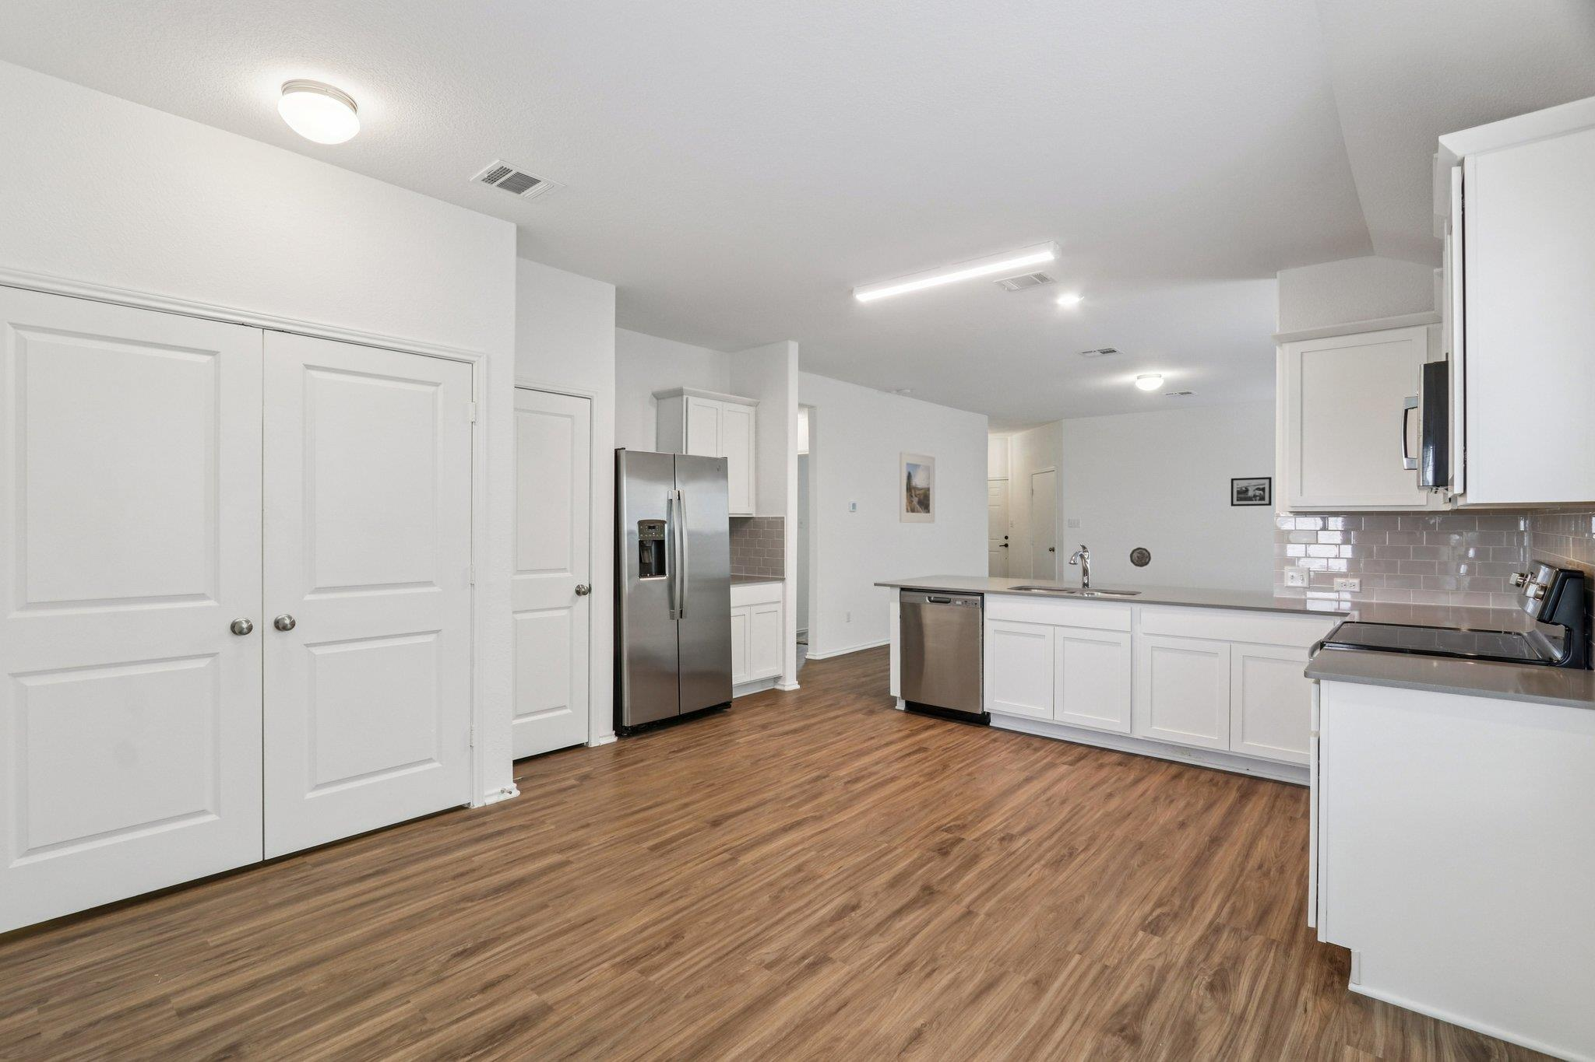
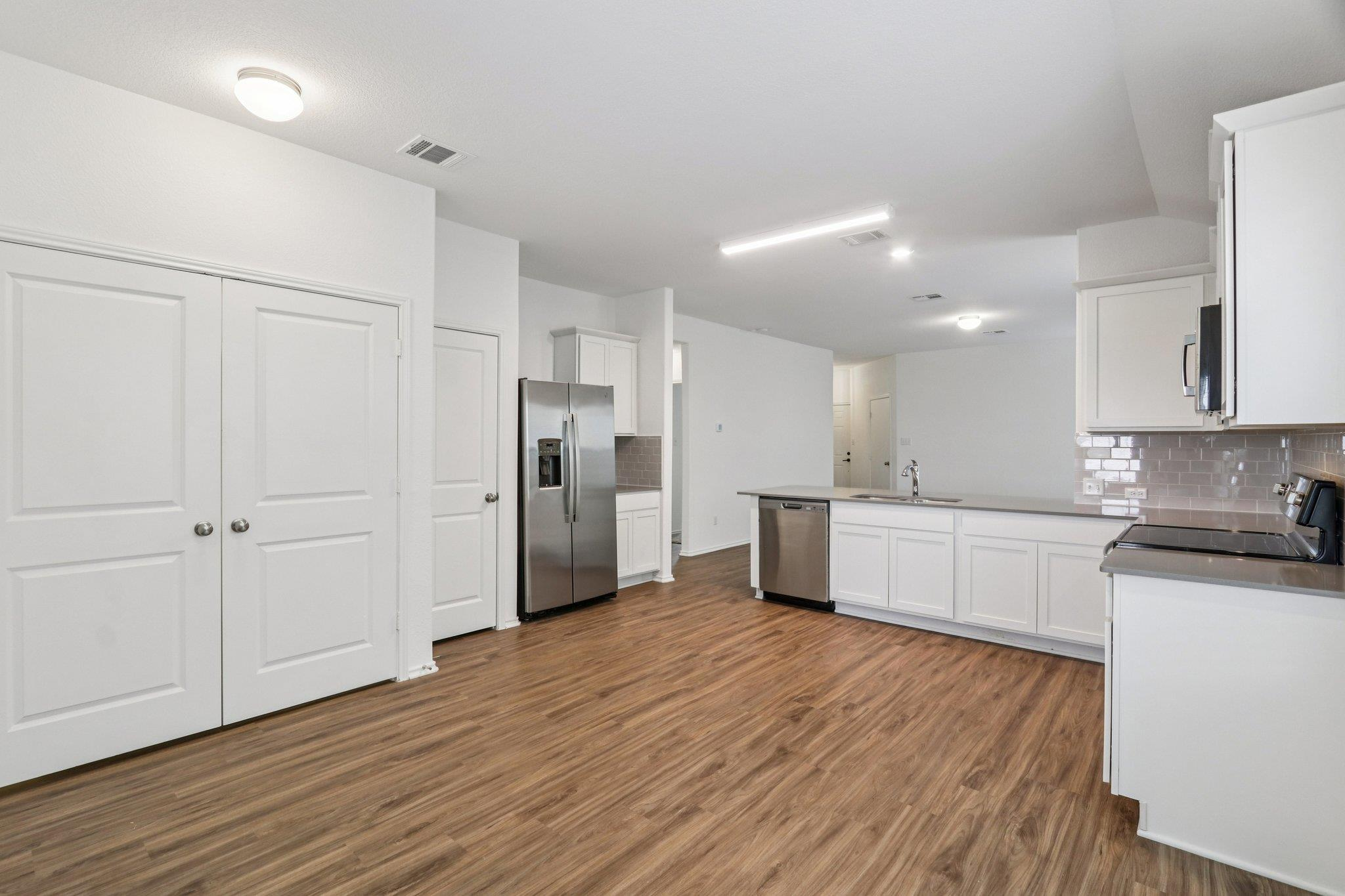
- picture frame (1251, 492)
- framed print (918, 488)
- decorative plate (1140, 557)
